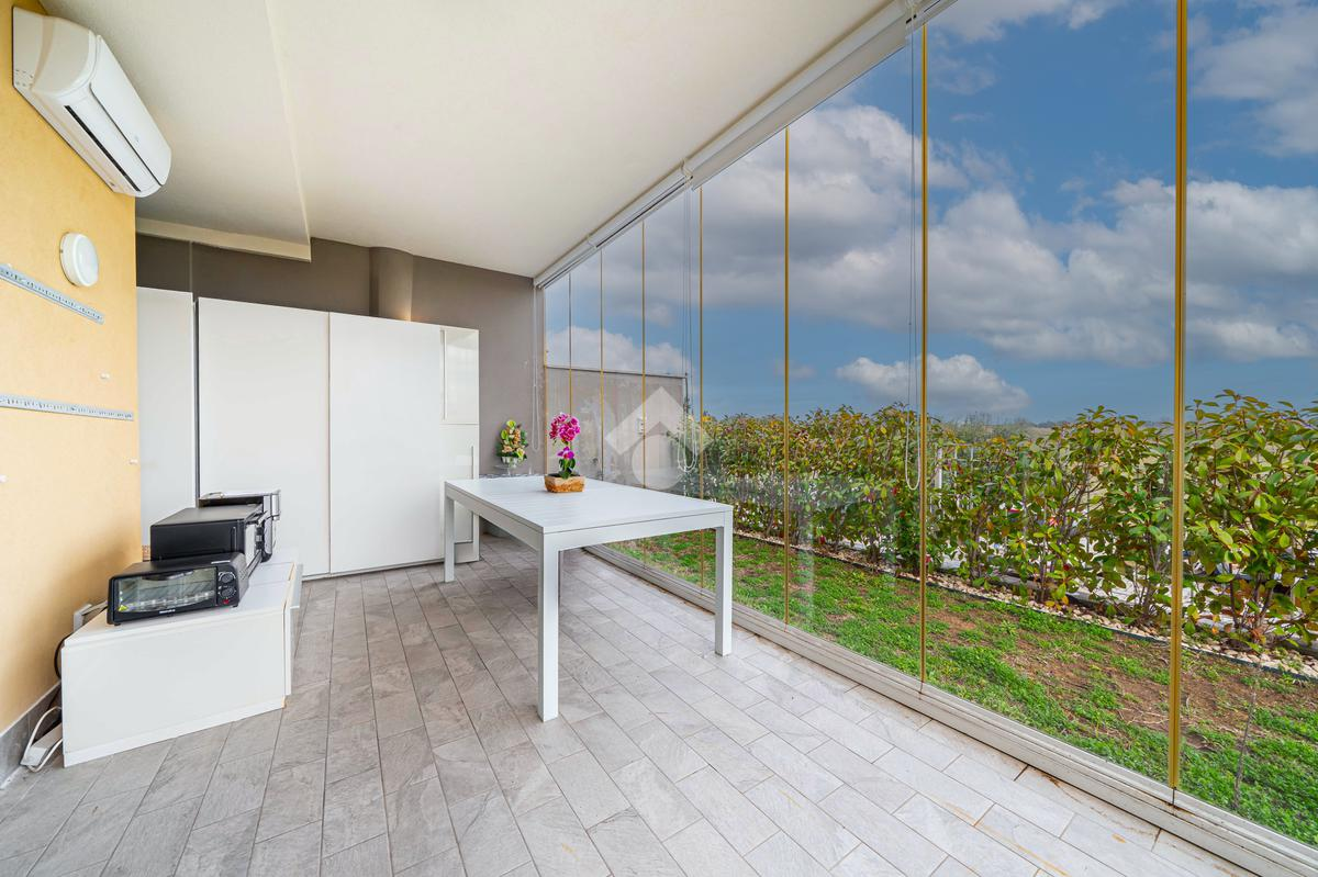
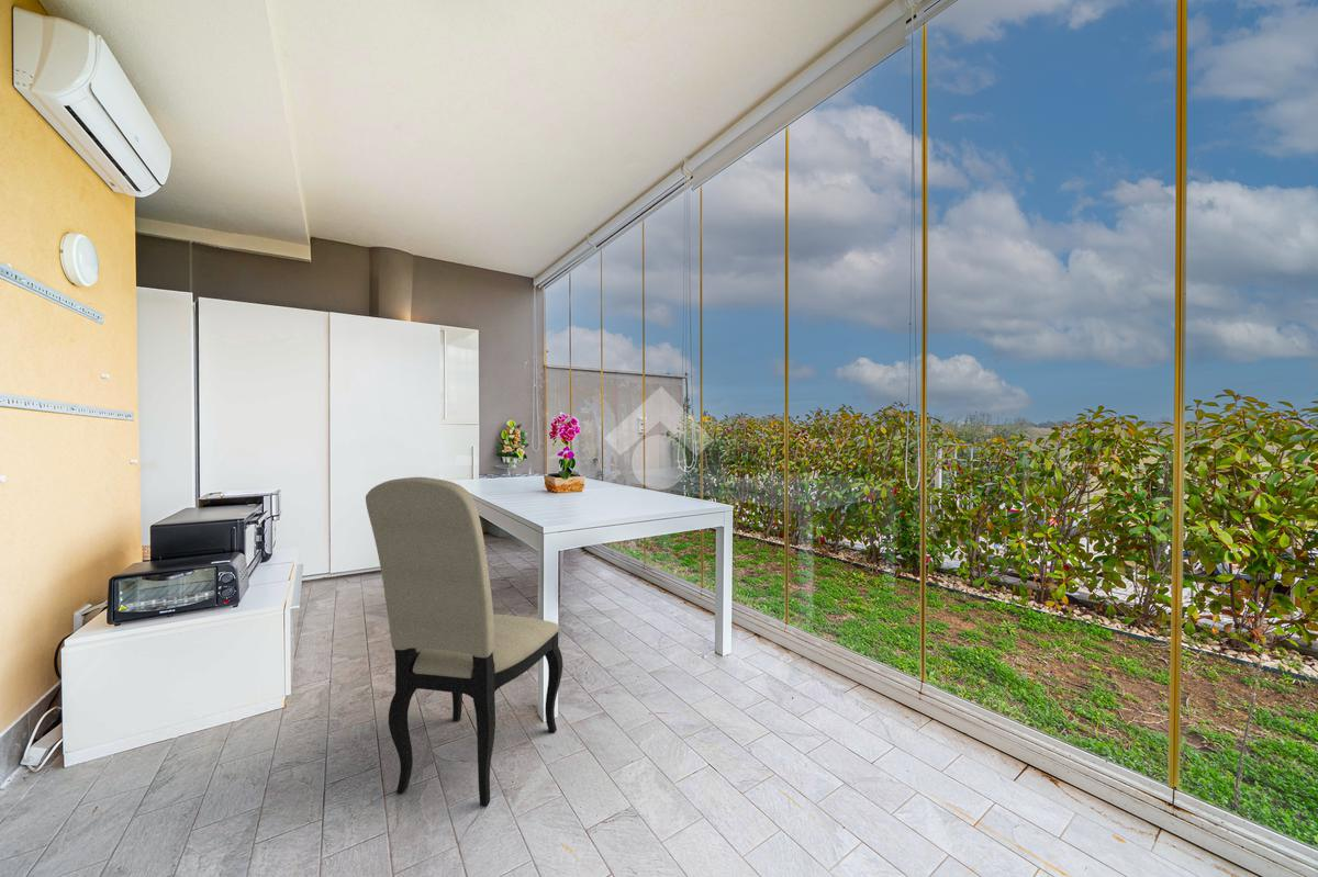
+ dining chair (473, 615)
